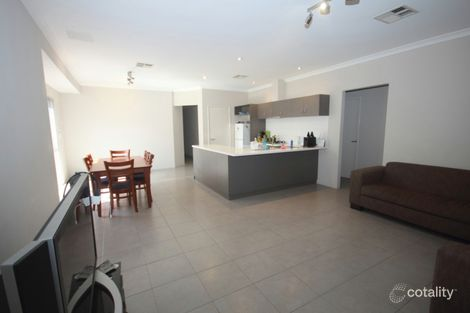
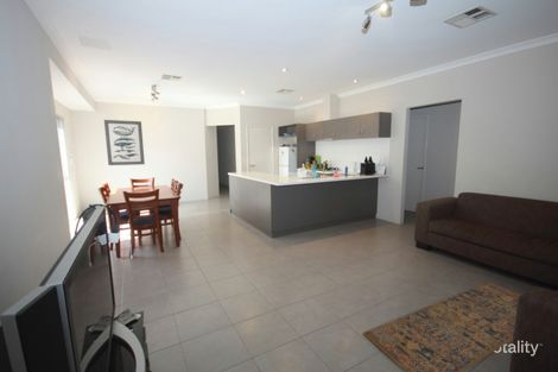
+ wall art (125, 143)
+ rug (467, 320)
